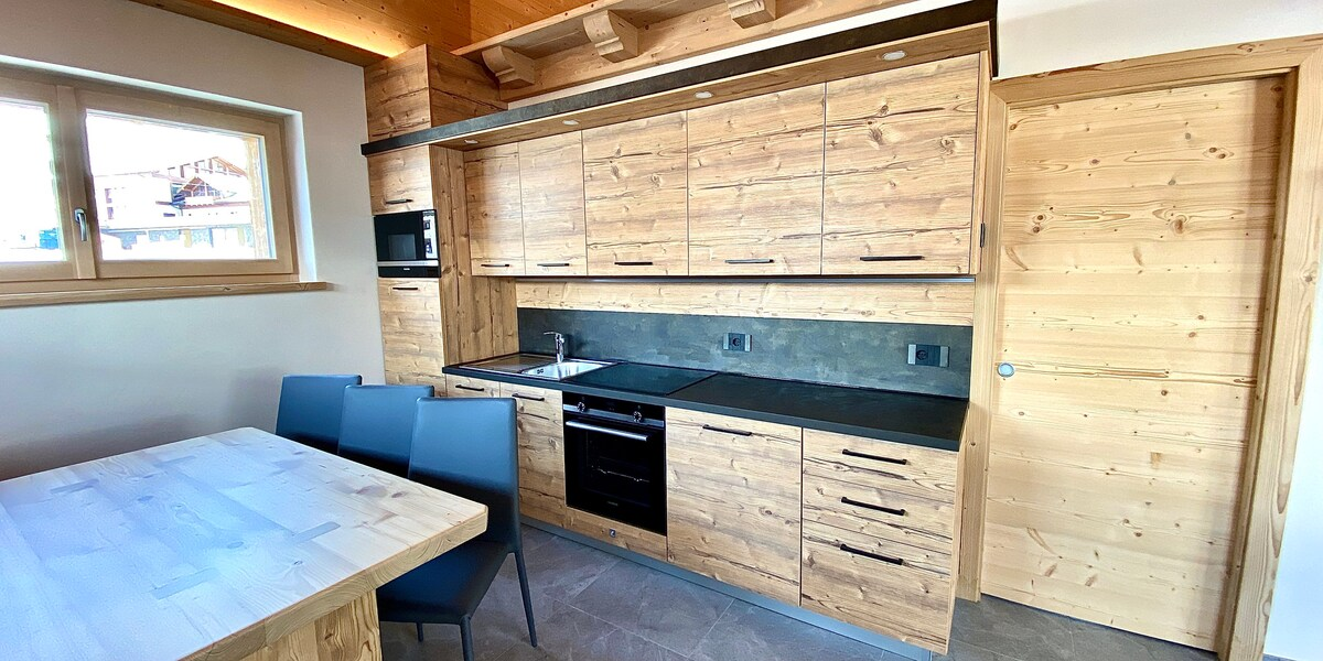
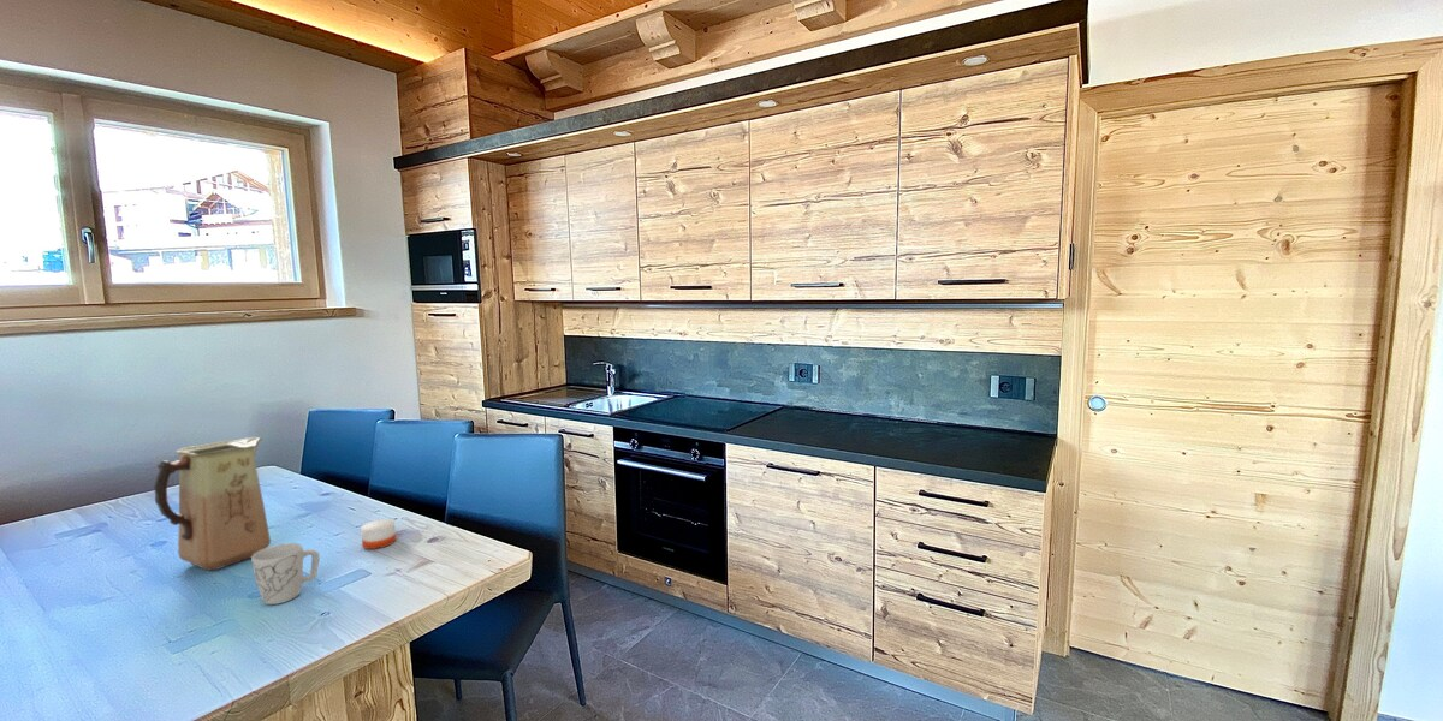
+ mug (287, 571)
+ candle (378, 523)
+ vase (215, 503)
